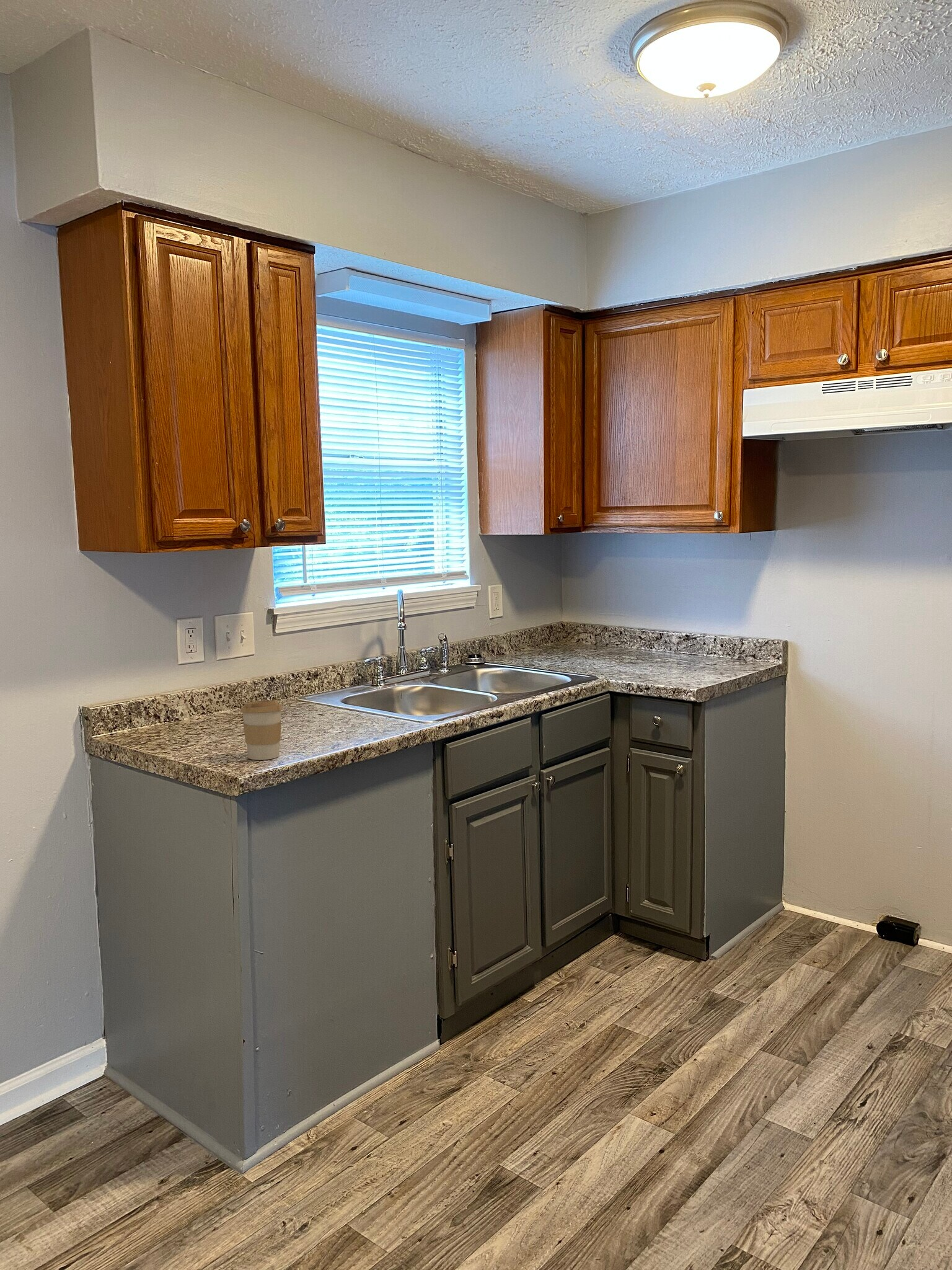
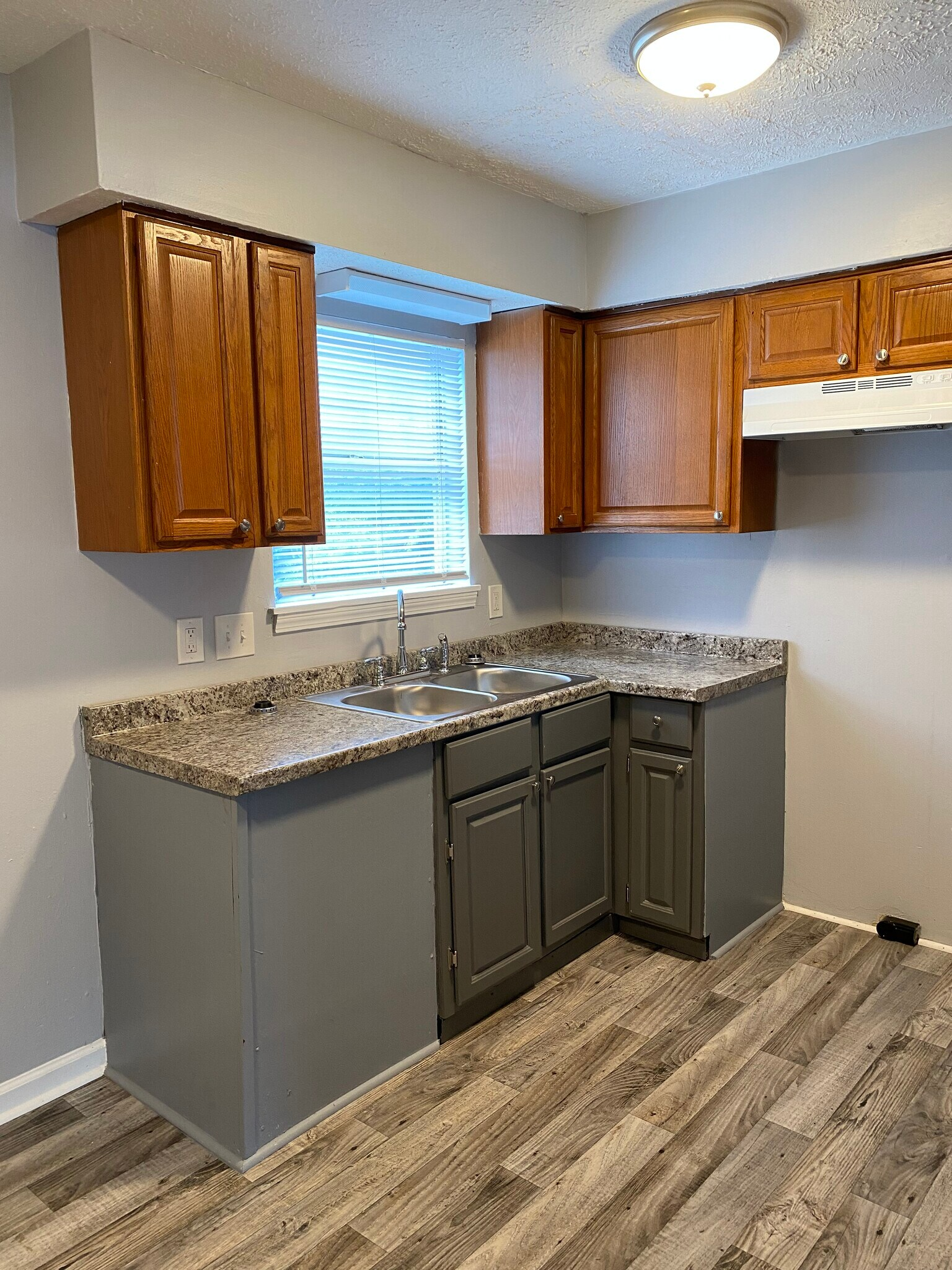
- coffee cup (262, 728)
